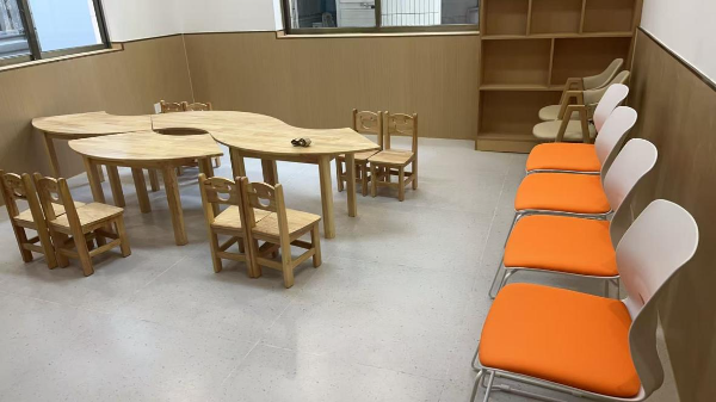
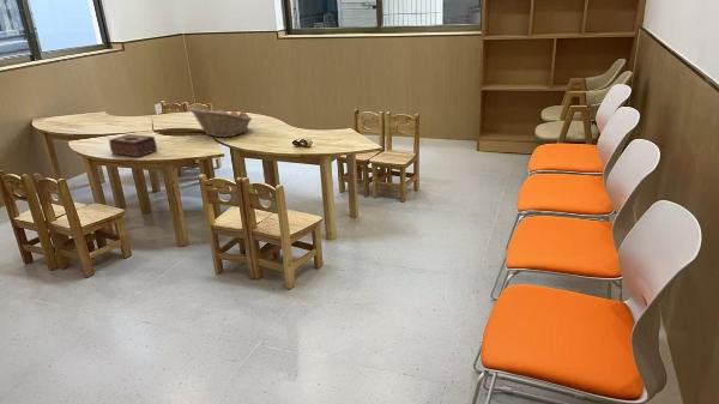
+ tissue box (133, 145)
+ fruit basket (220, 119)
